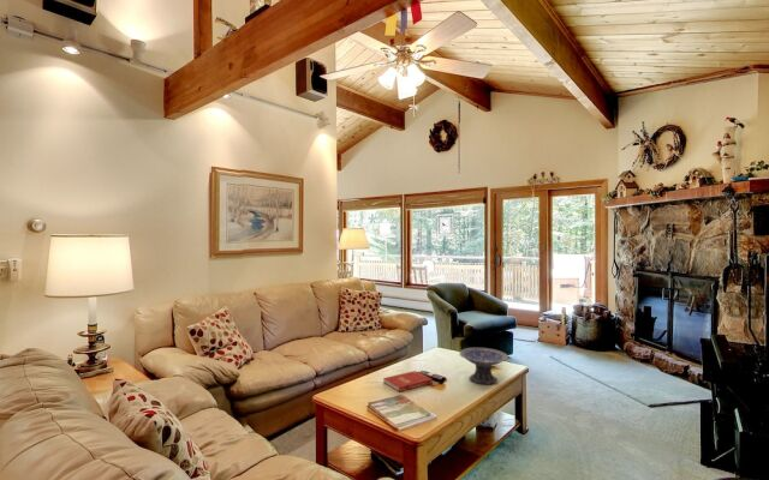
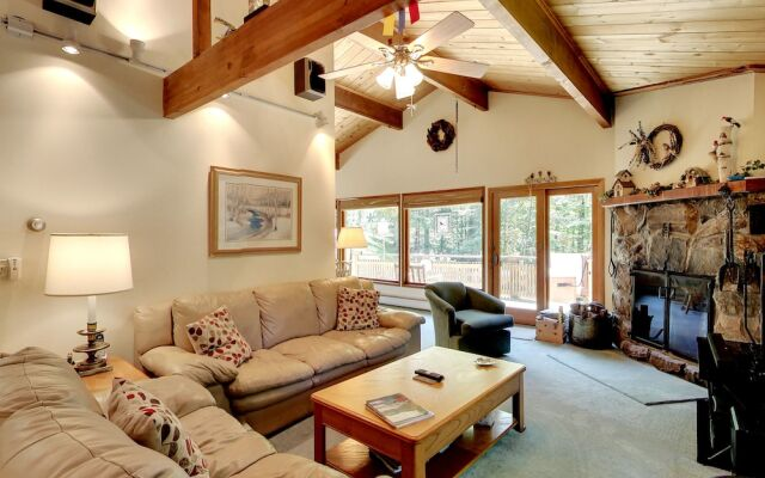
- decorative bowl (483, 366)
- book (407, 380)
